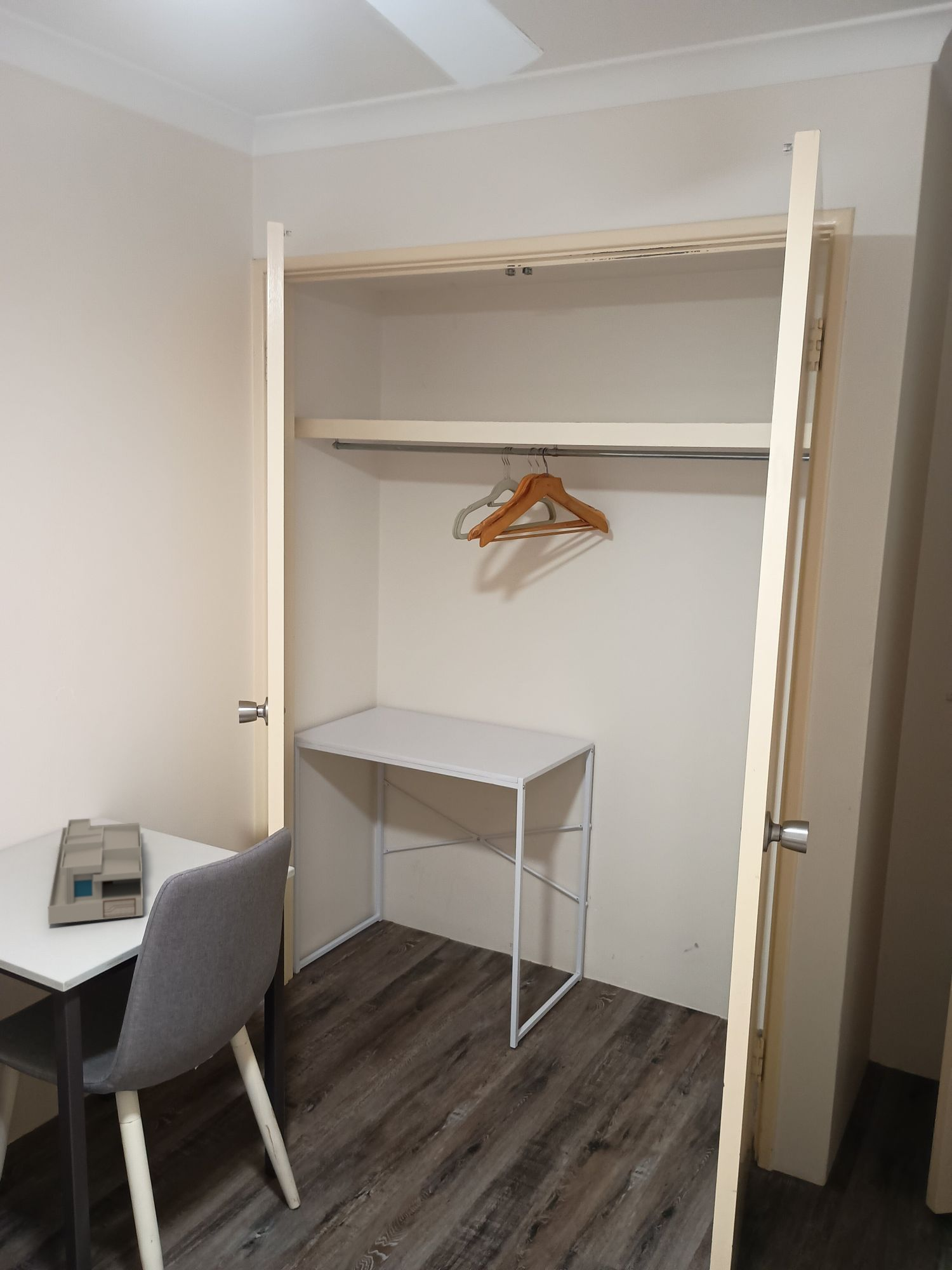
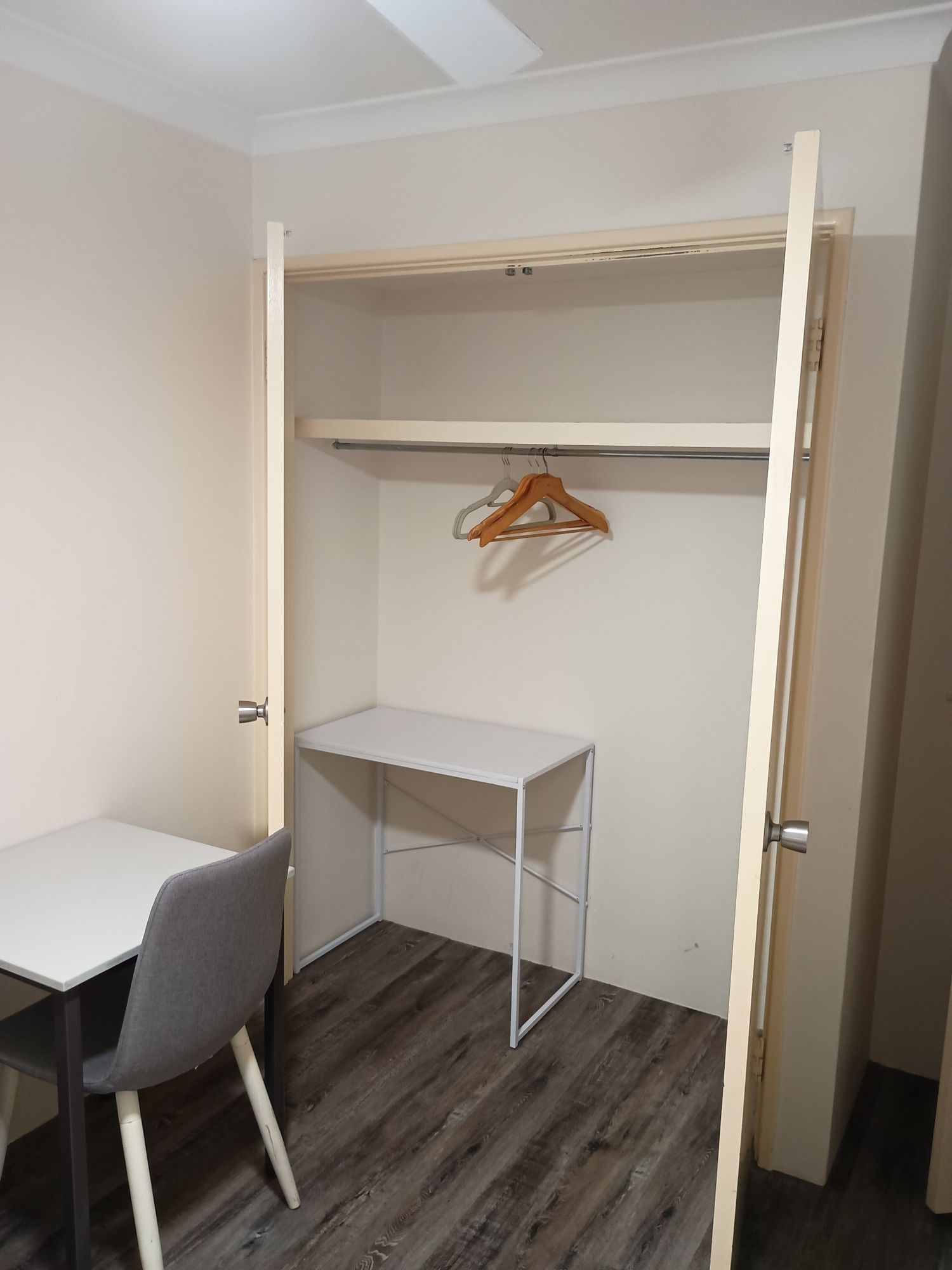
- desk organizer (99, 855)
